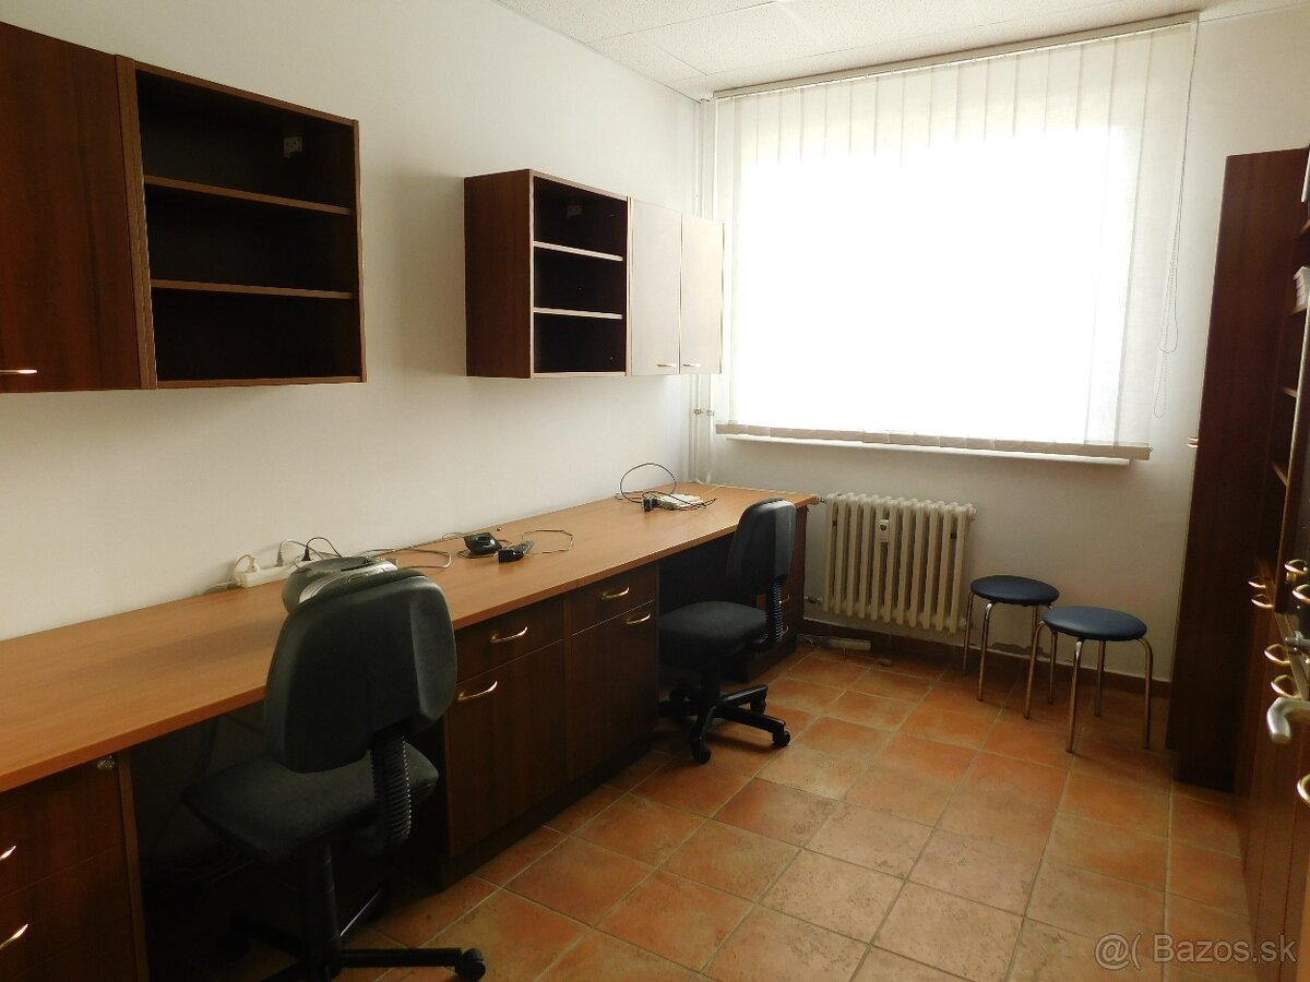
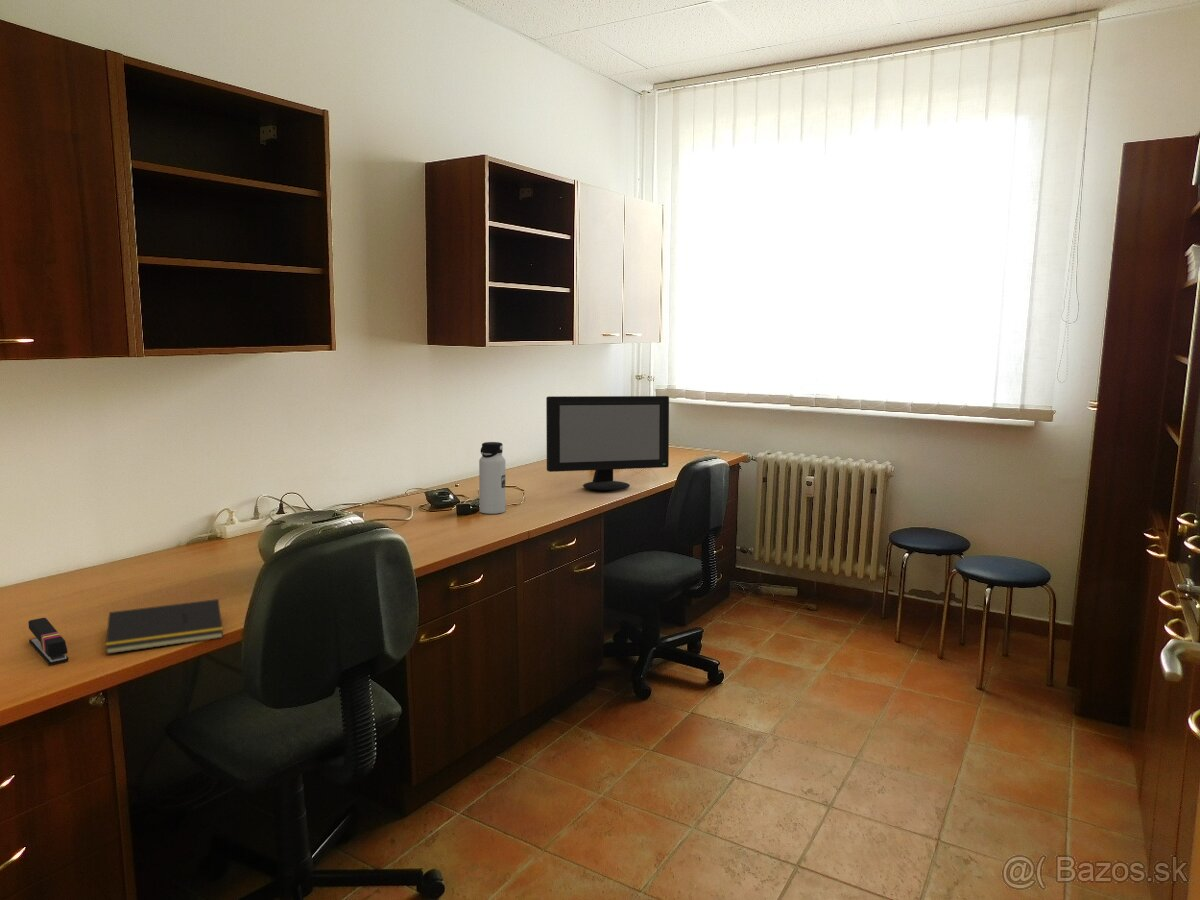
+ water bottle (492, 477)
+ computer monitor (607, 442)
+ notepad (165, 624)
+ stapler (47, 639)
